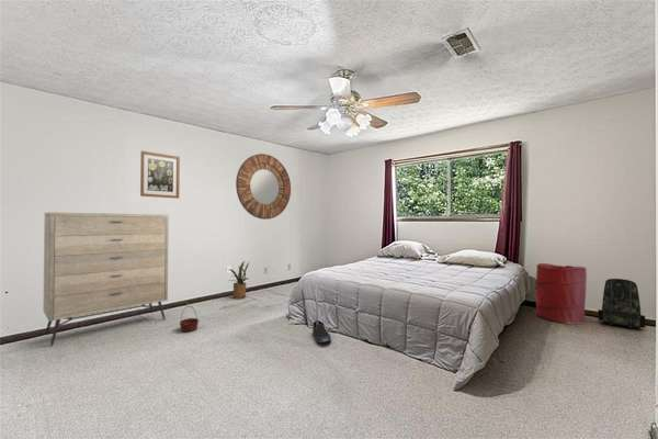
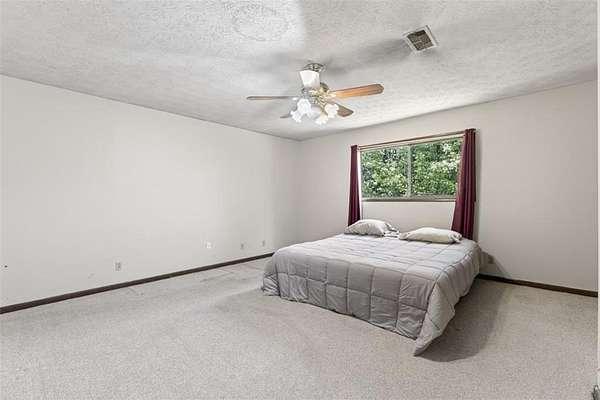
- wall art (160, 176)
- basket (189, 318)
- shoe (320, 330)
- laundry hamper (559, 291)
- backpack (620, 301)
- house plant (238, 279)
- dresser (110, 270)
- home mirror (265, 187)
